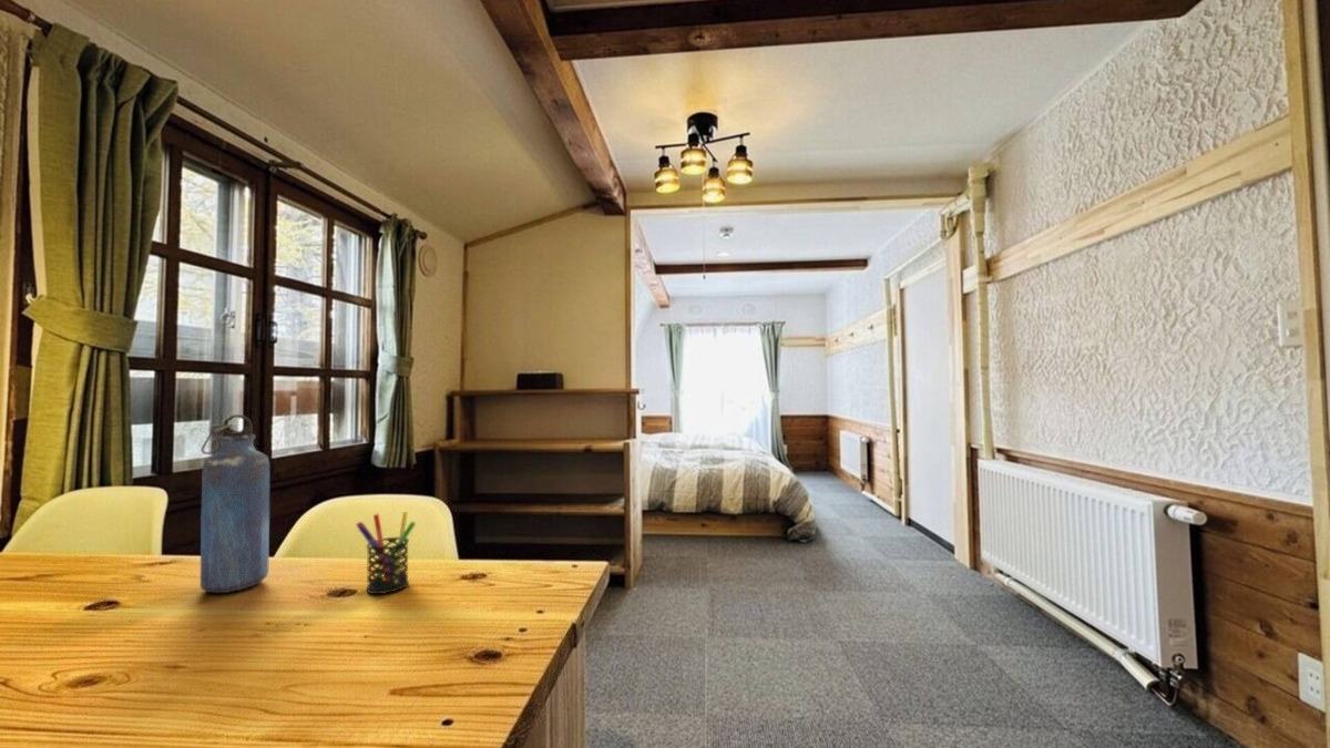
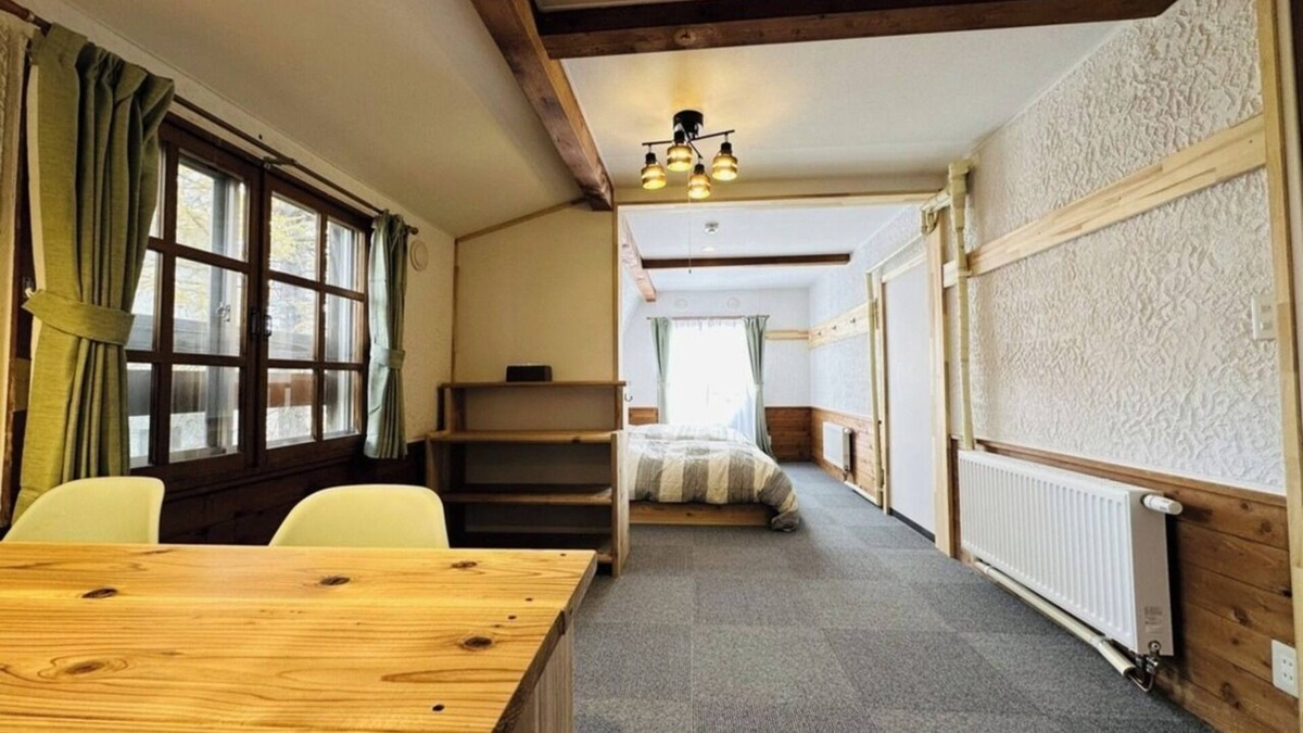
- water bottle (234, 500)
- pen holder (390, 549)
